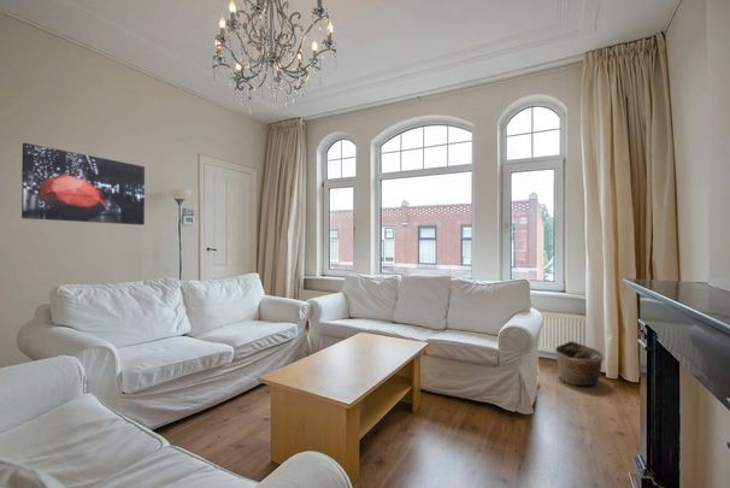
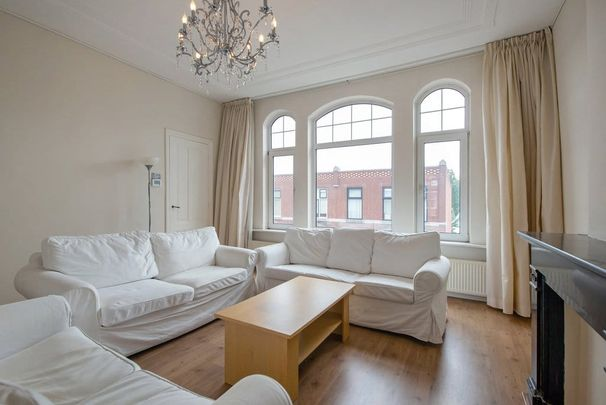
- basket (578, 364)
- wall art (90, 189)
